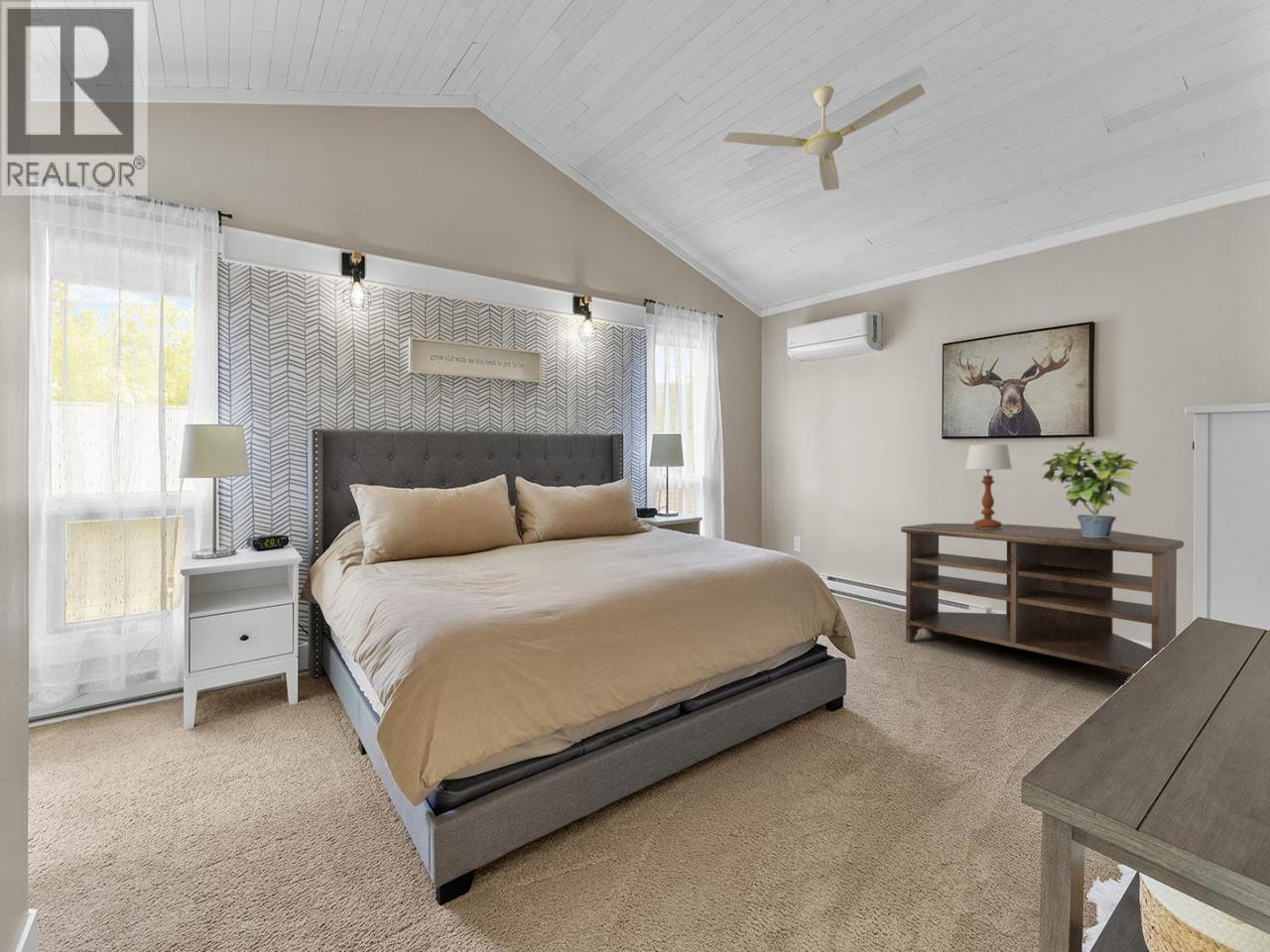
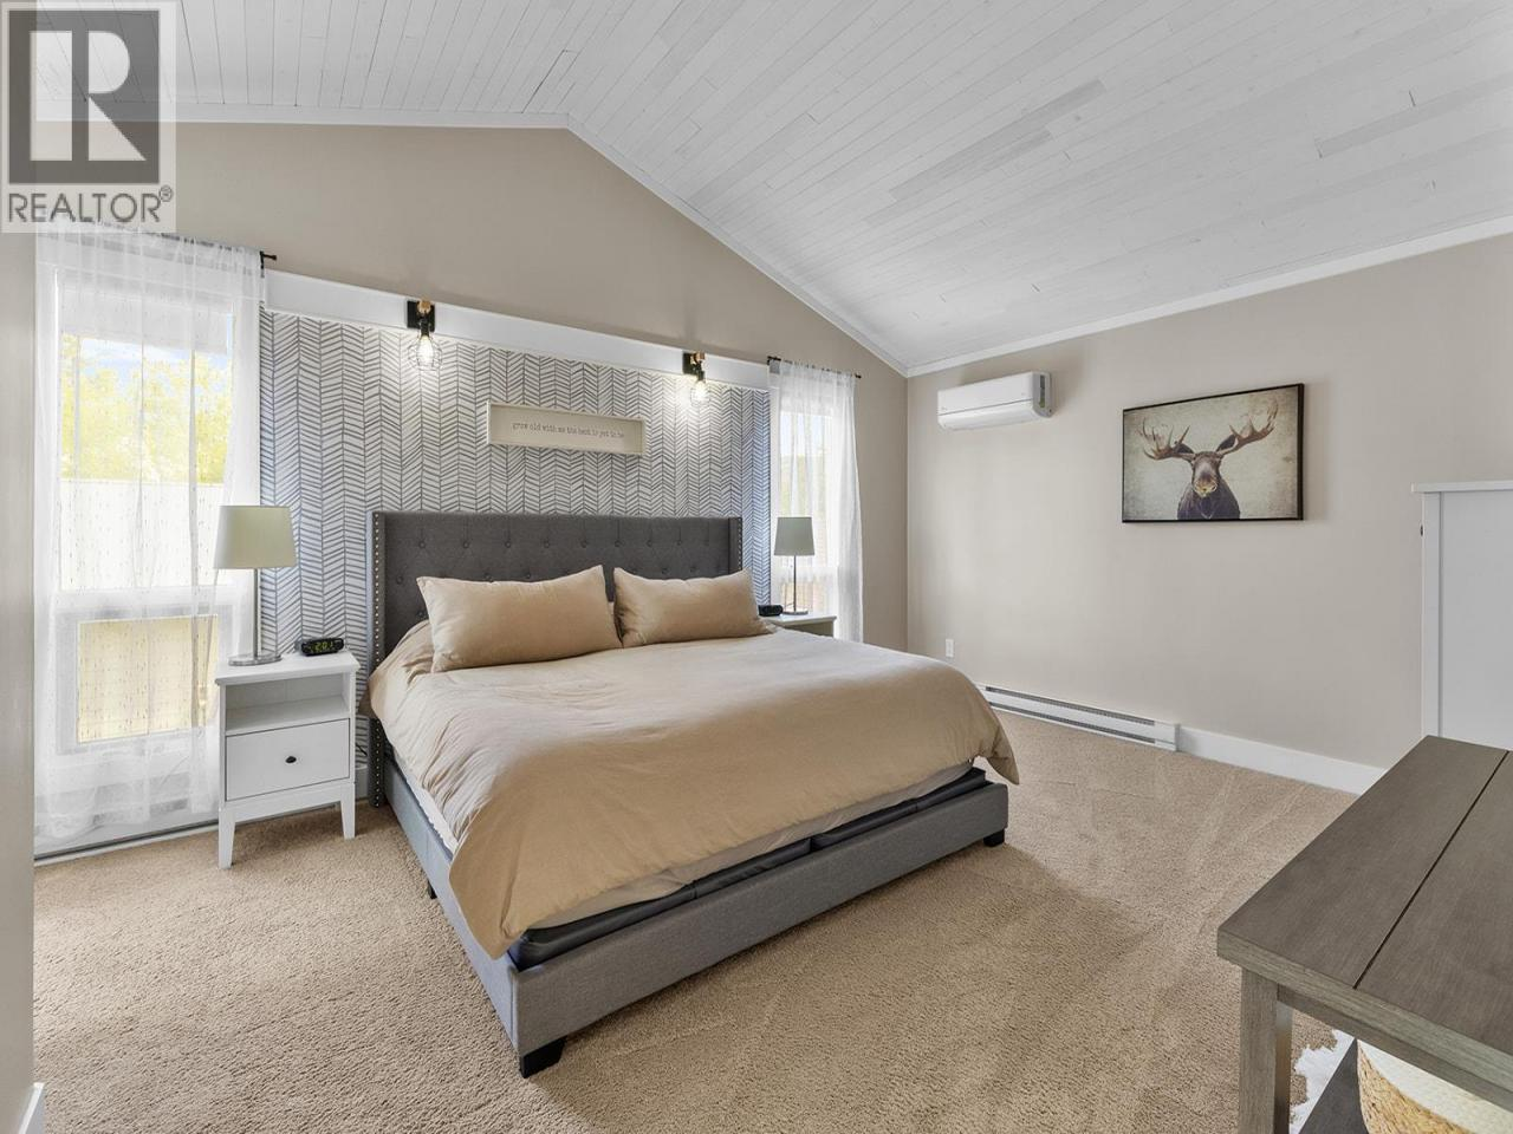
- ceiling fan (818, 133)
- tv stand (1036, 593)
- potted plant (1088, 488)
- table lamp (987, 486)
